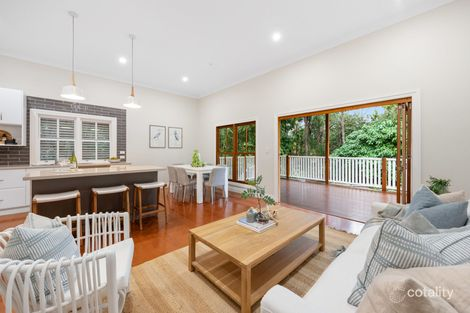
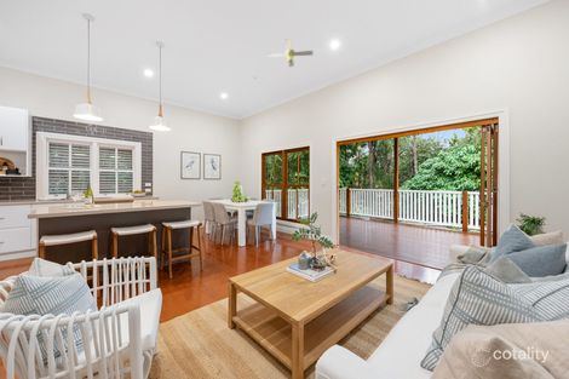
+ ceiling fan (289, 56)
